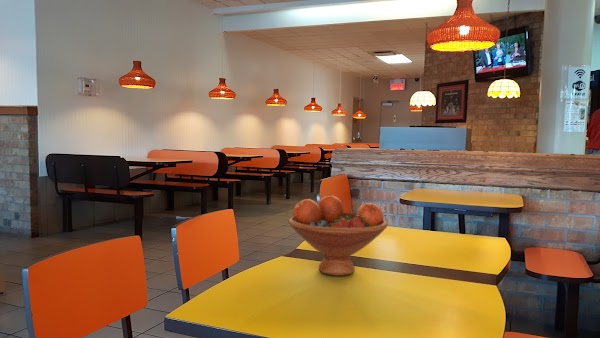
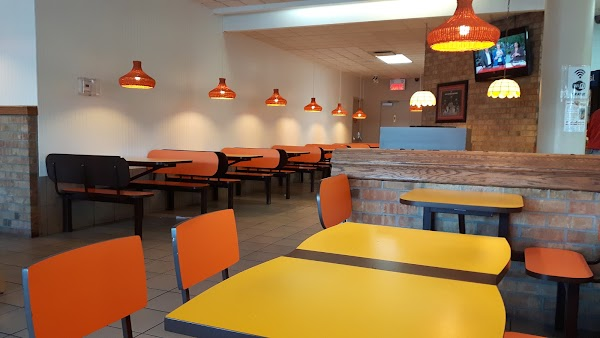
- fruit bowl (337, 235)
